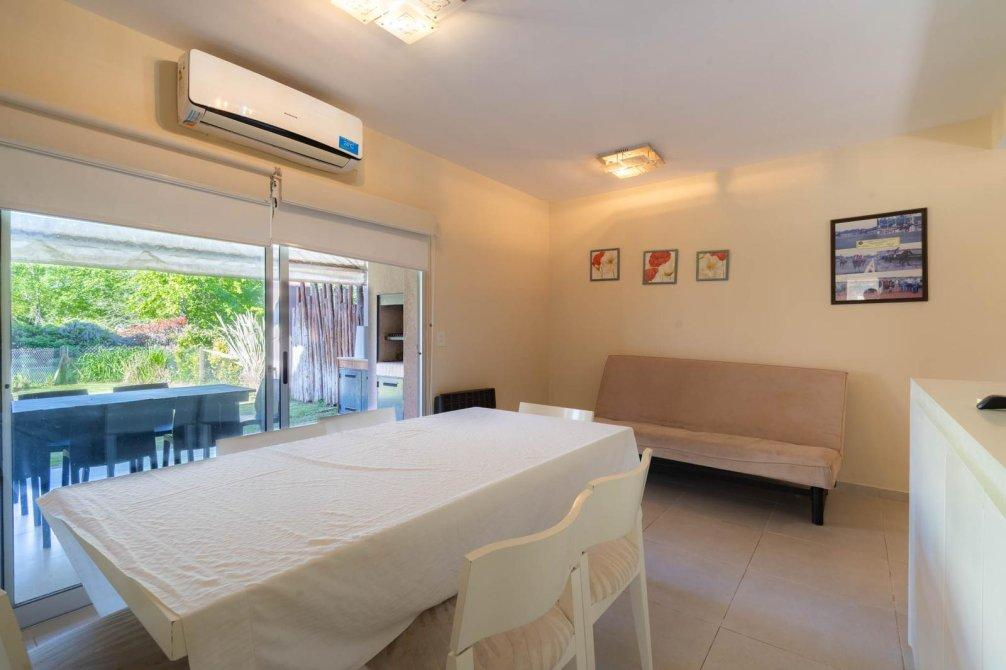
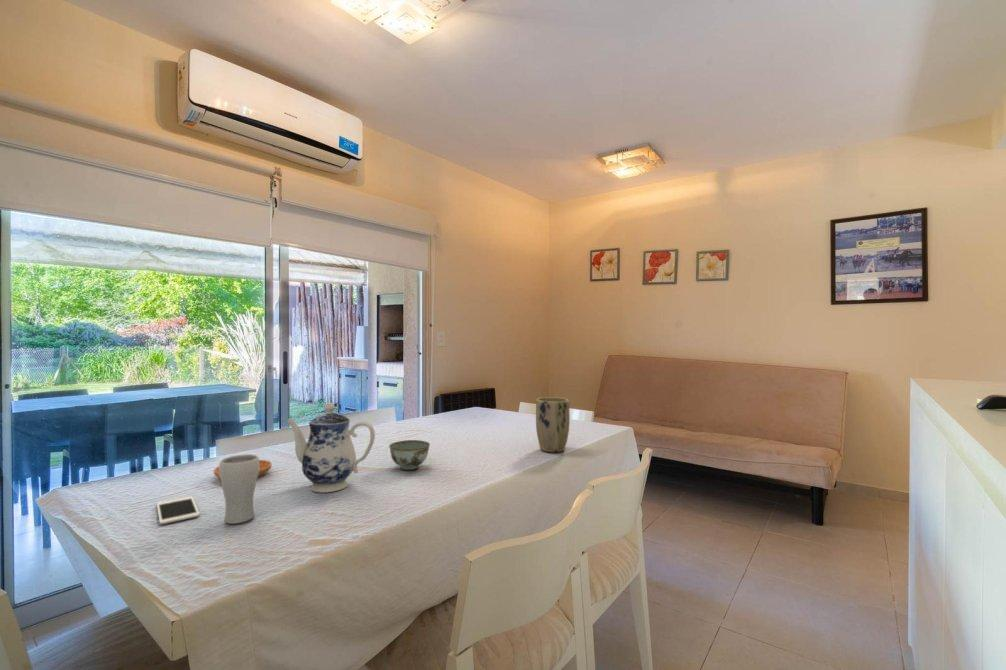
+ cell phone (177, 509)
+ drinking glass (239, 489)
+ teapot (329, 444)
+ bowl (409, 456)
+ saucer (258, 473)
+ plant pot (552, 424)
